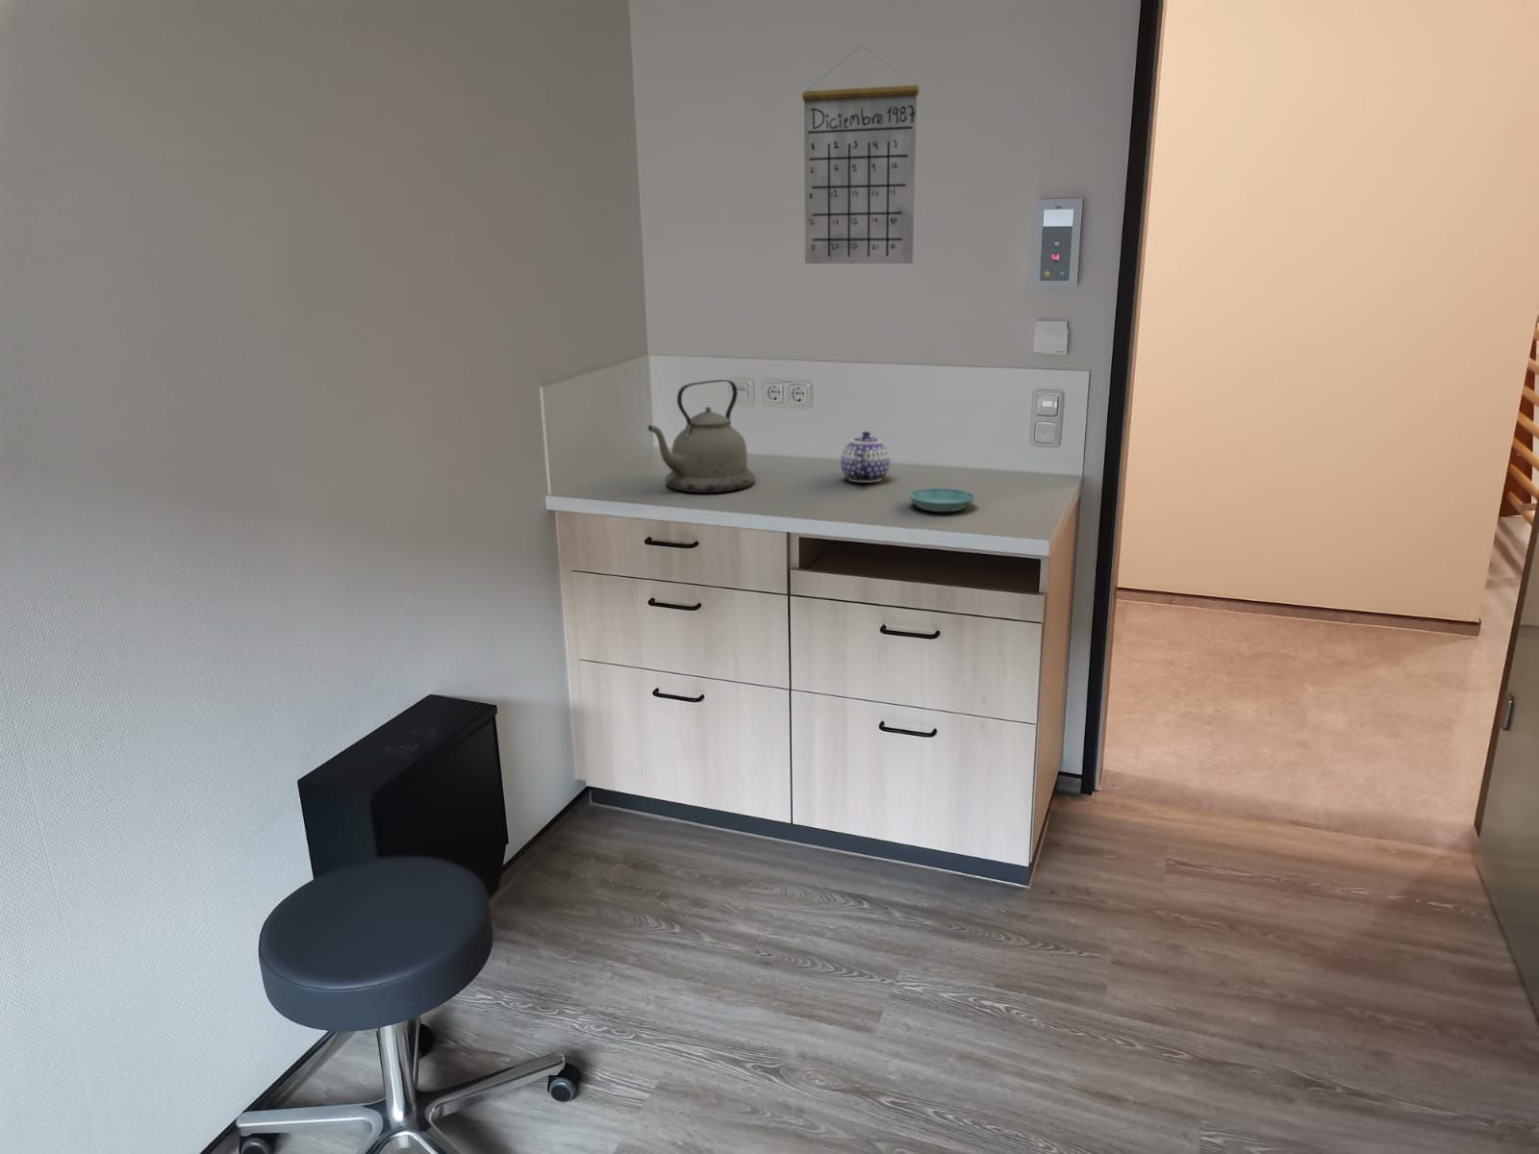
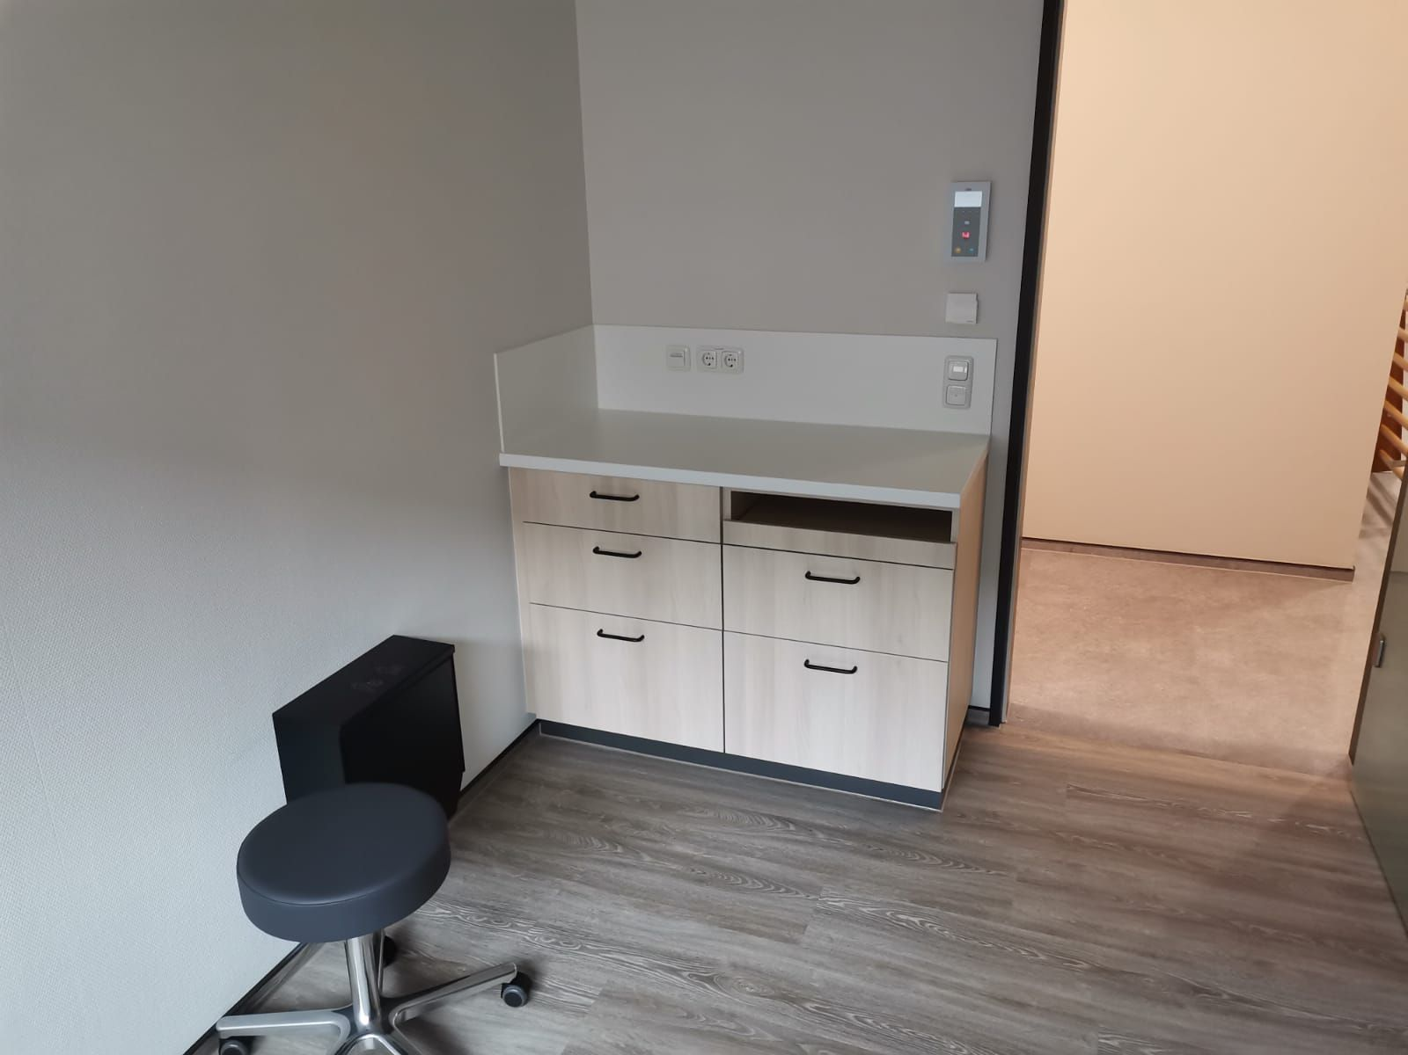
- kettle (705, 434)
- saucer (940, 501)
- teapot (865, 456)
- calendar (859, 156)
